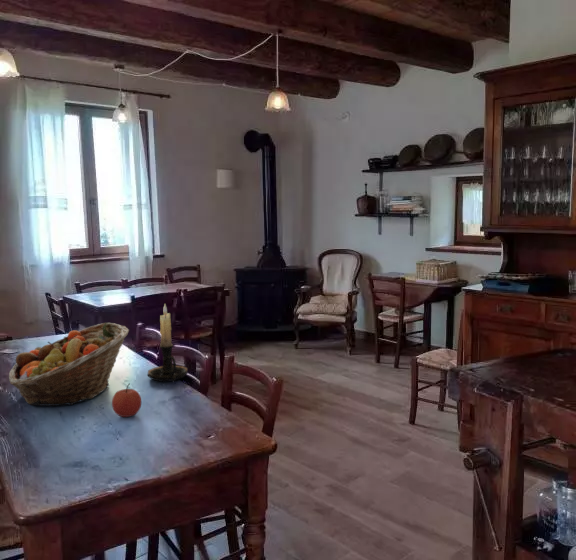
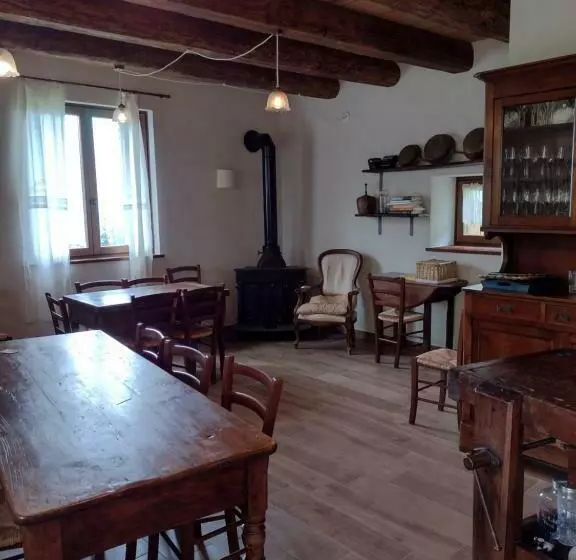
- apple (126, 399)
- fruit basket (70, 361)
- candle holder (167, 341)
